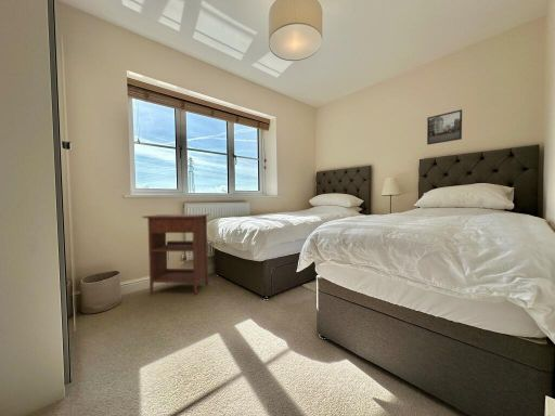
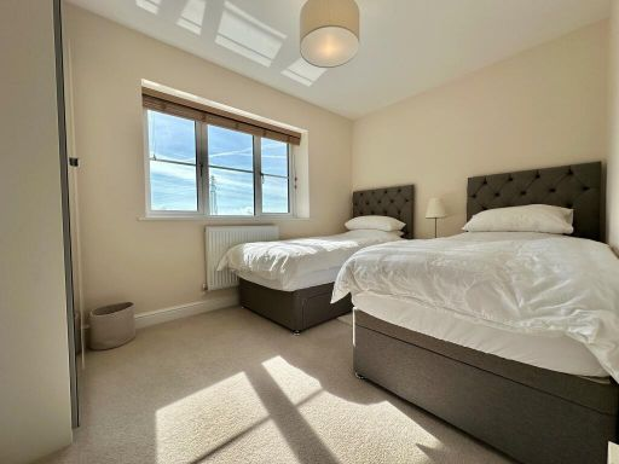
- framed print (443, 128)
- nightstand (179, 250)
